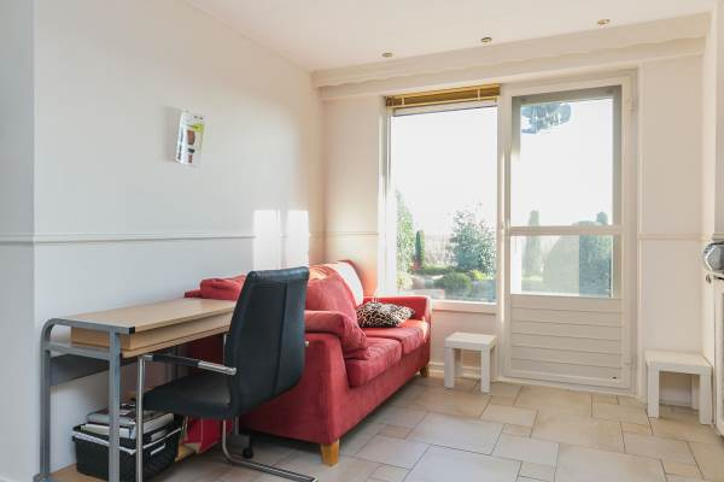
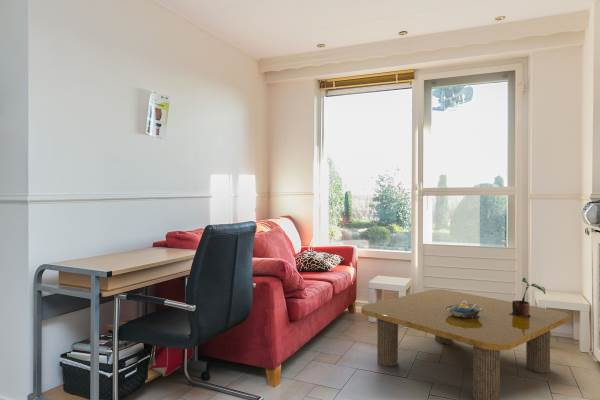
+ coffee table (461, 337)
+ potted plant (524, 296)
+ decorative bowl (466, 306)
